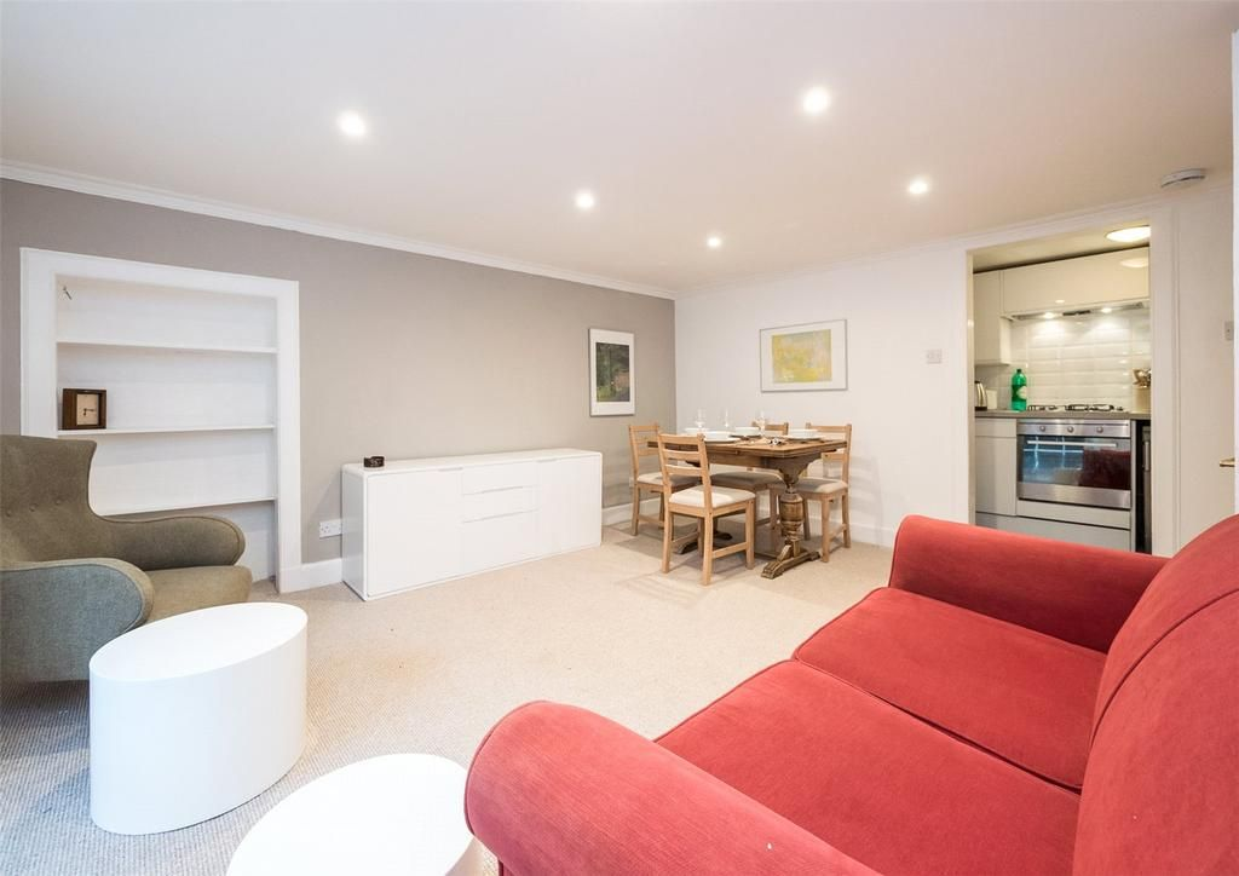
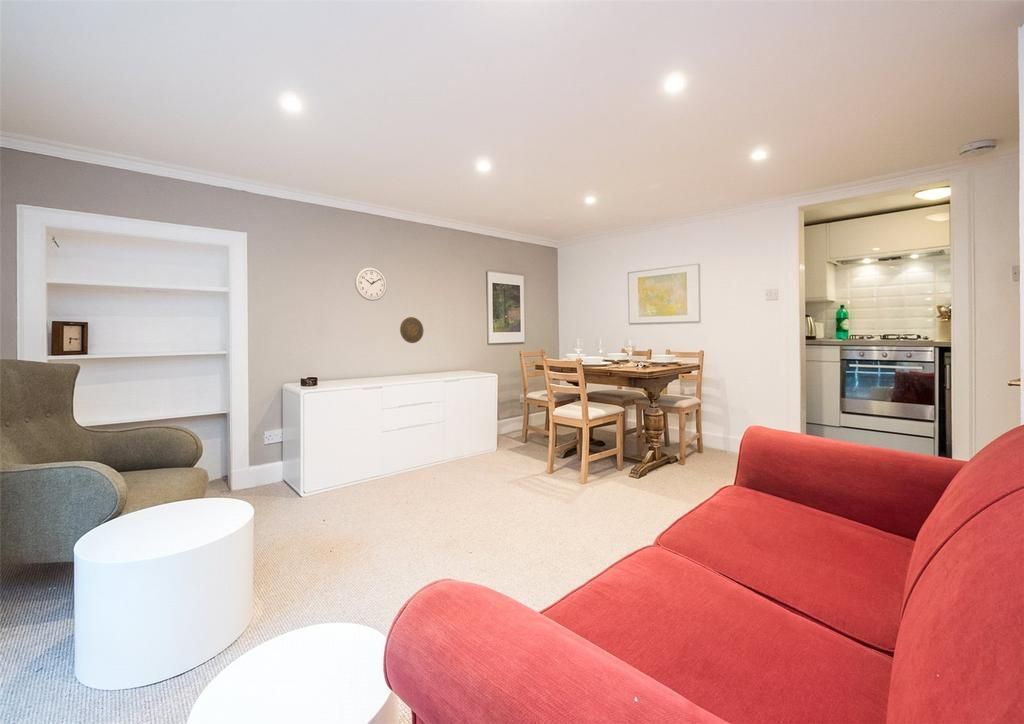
+ wall clock (371, 283)
+ decorative plate (412, 330)
